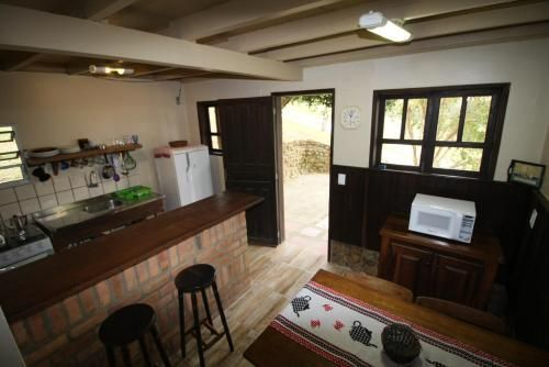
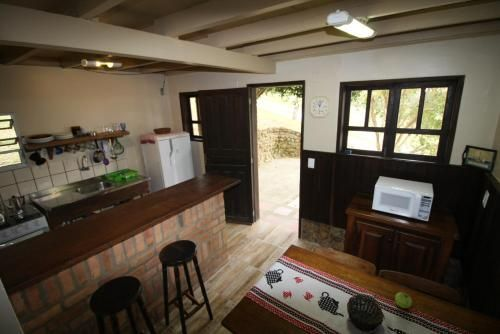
+ fruit (403, 300)
